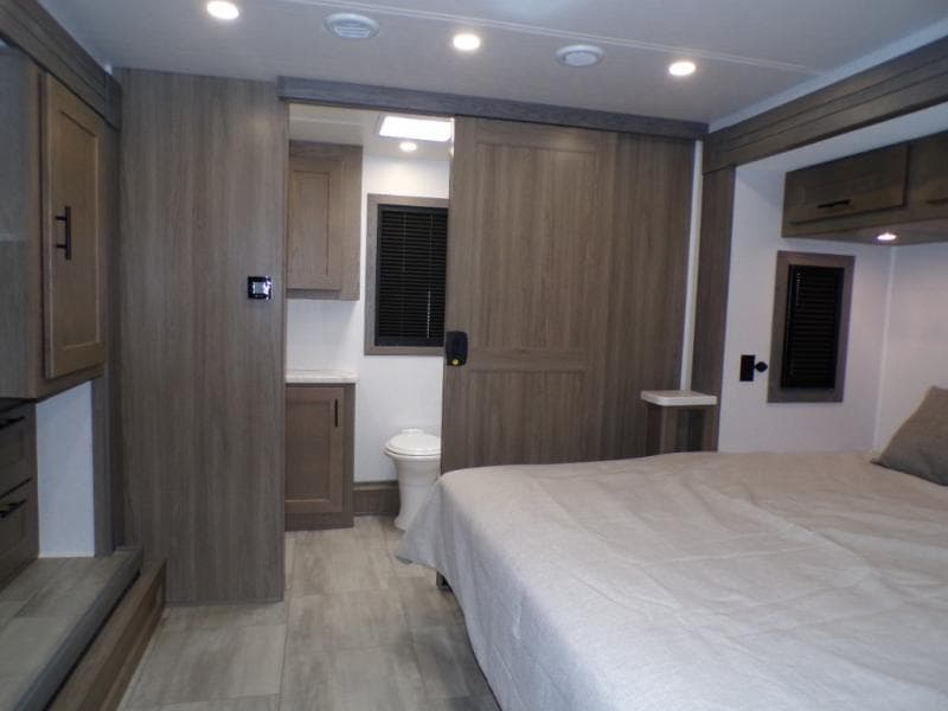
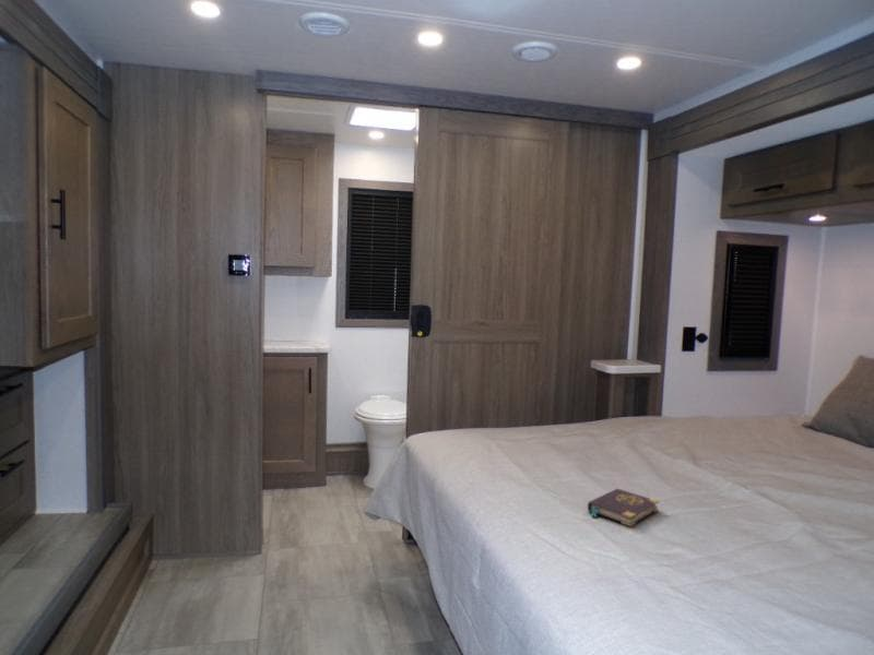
+ book (623, 505)
